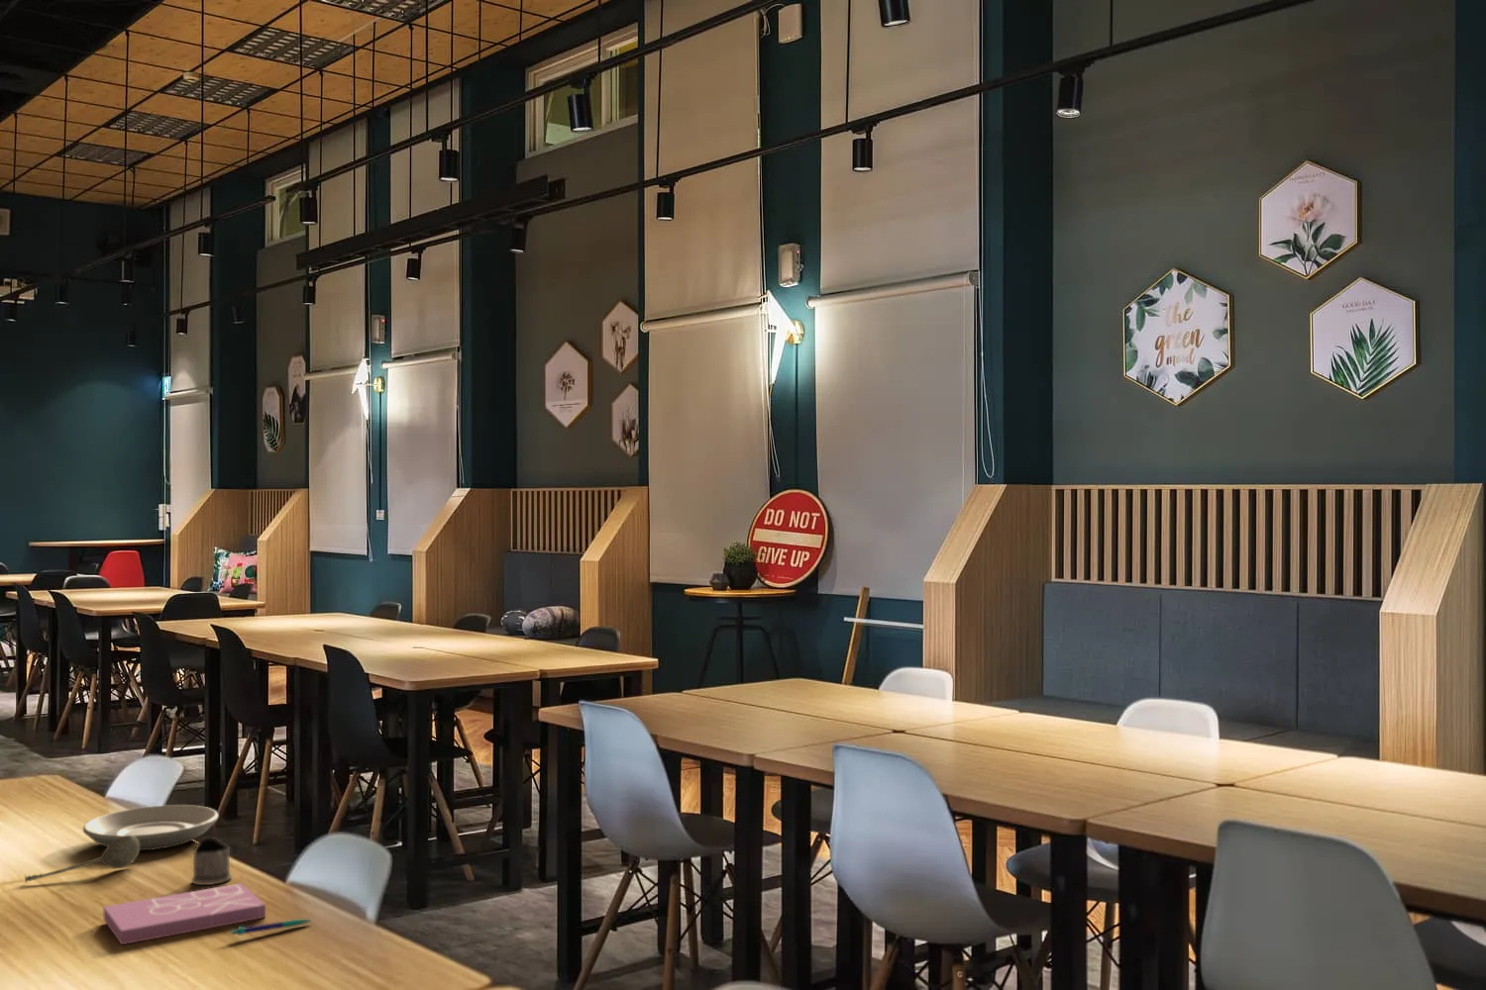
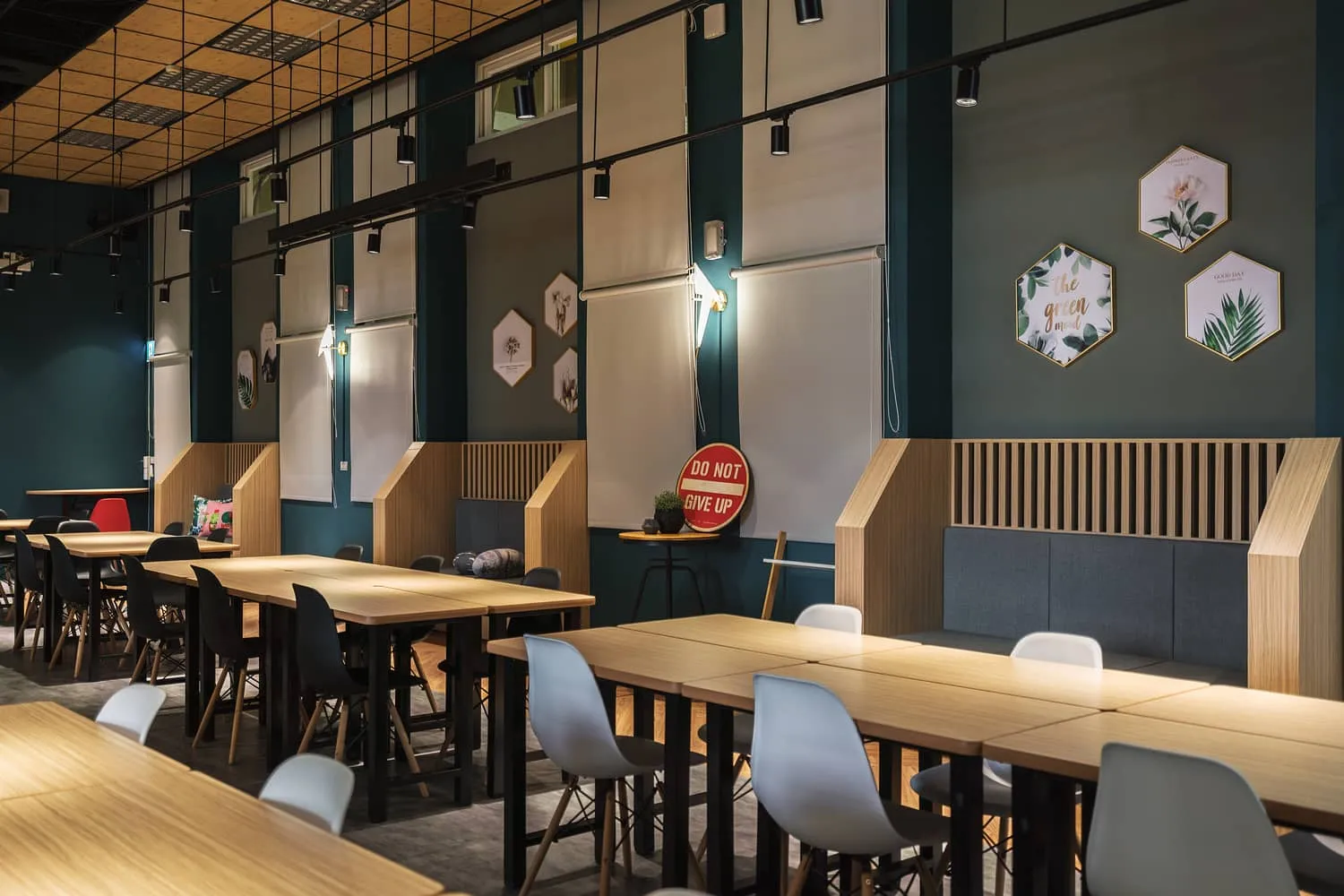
- book (185, 912)
- plate (151, 829)
- pen (272, 926)
- tea glass holder (213, 862)
- soupspoon (86, 862)
